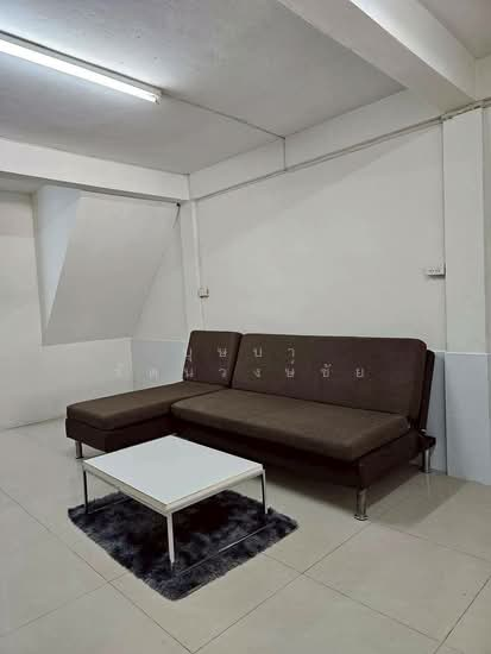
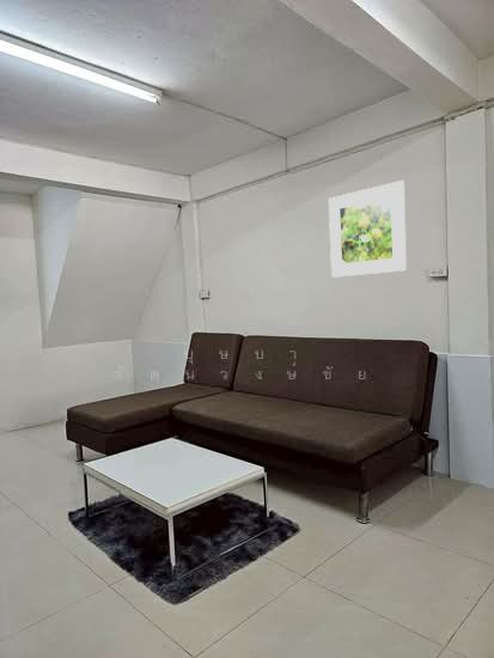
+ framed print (365, 232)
